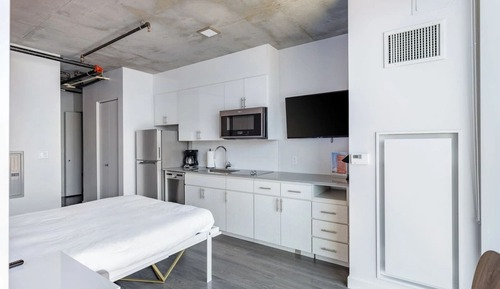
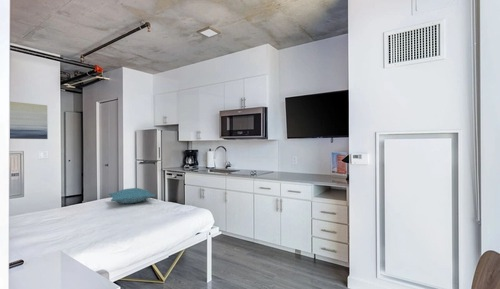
+ pillow (131, 195)
+ wall art (28, 121)
